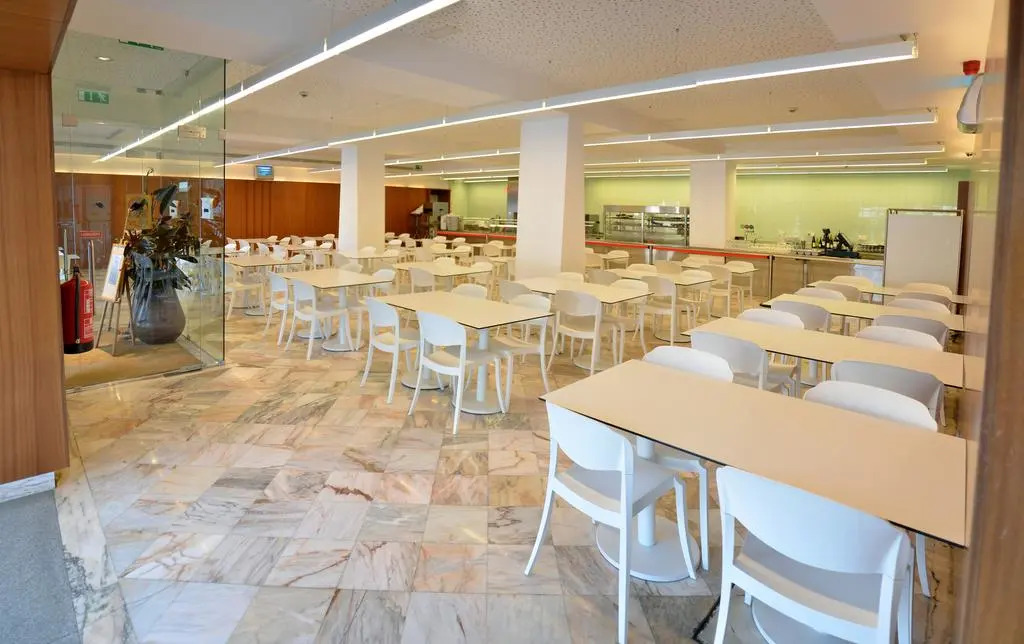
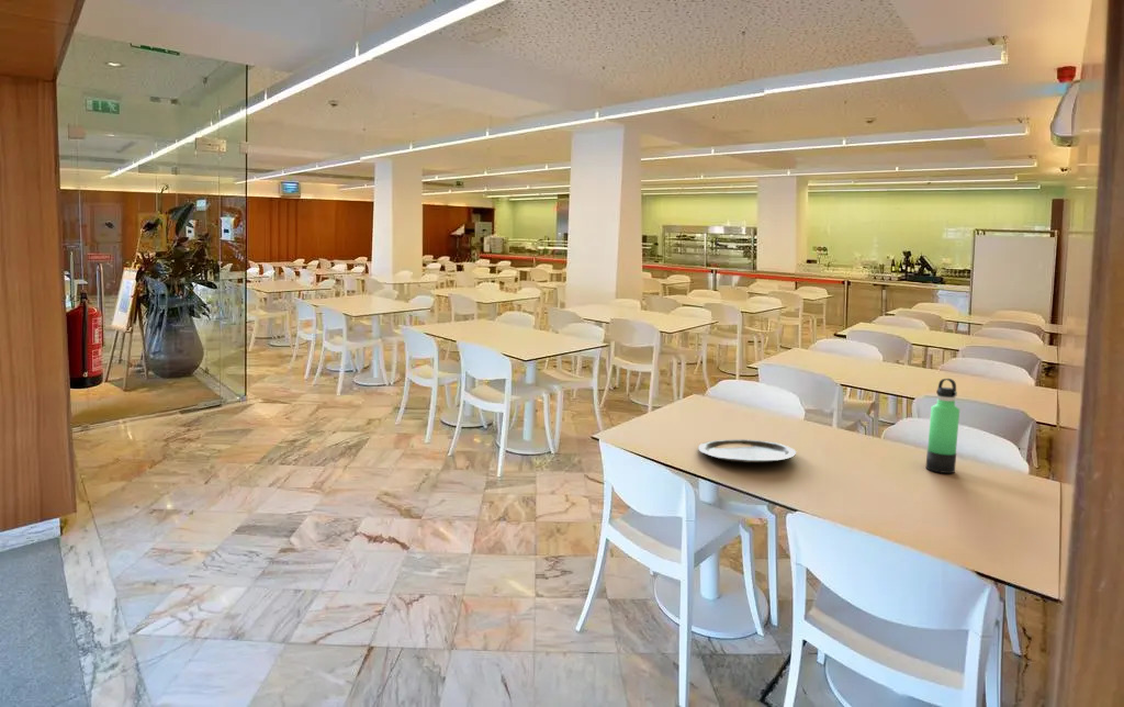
+ plate (745, 451)
+ thermos bottle (944, 424)
